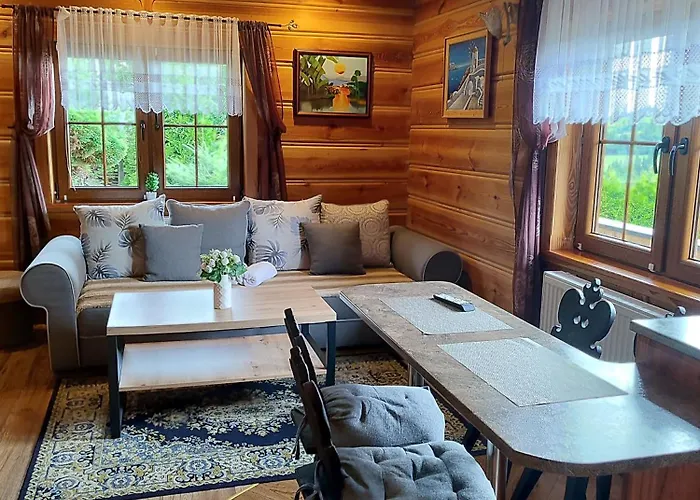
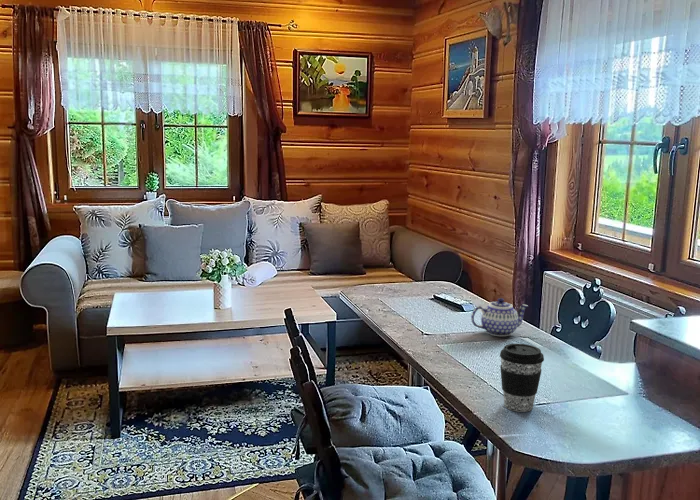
+ teapot (499, 315)
+ coffee cup (520, 377)
